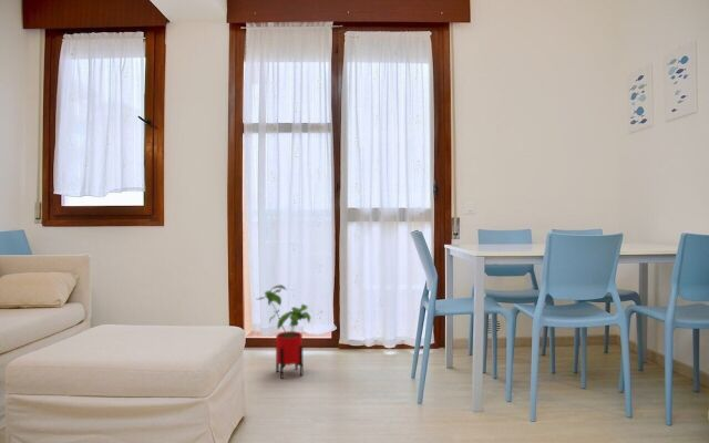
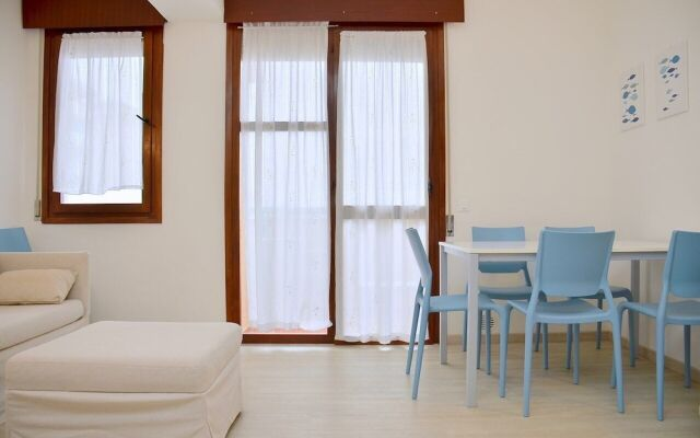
- house plant (285, 330)
